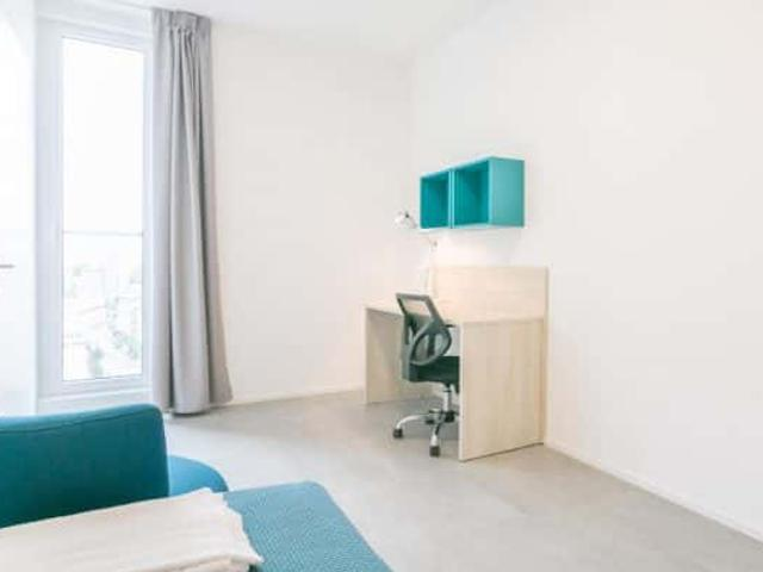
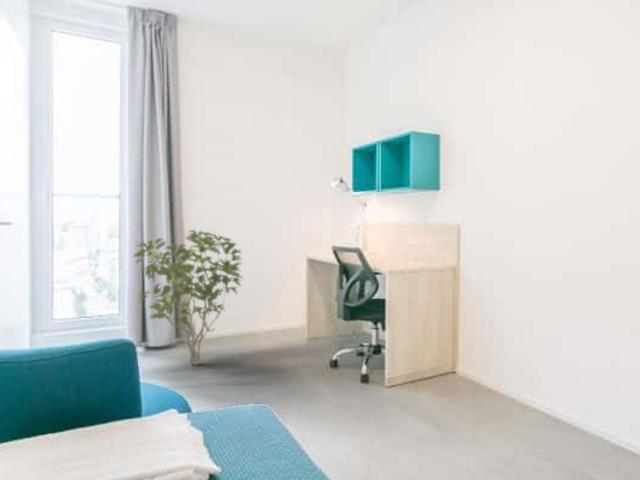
+ shrub (195, 296)
